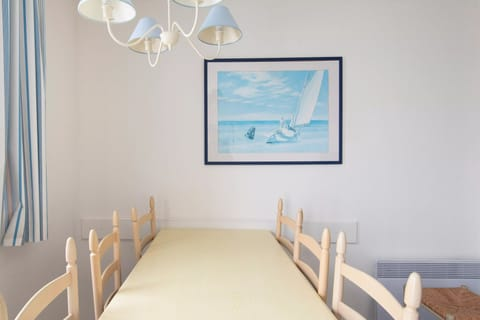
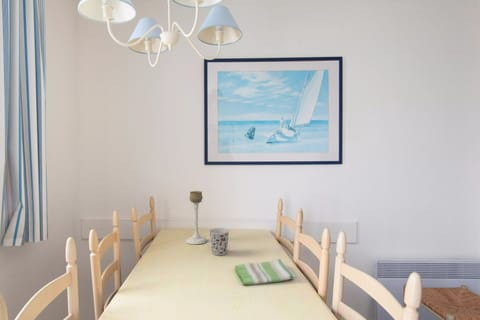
+ dish towel (263, 270)
+ candle holder (196, 216)
+ cup (219, 241)
